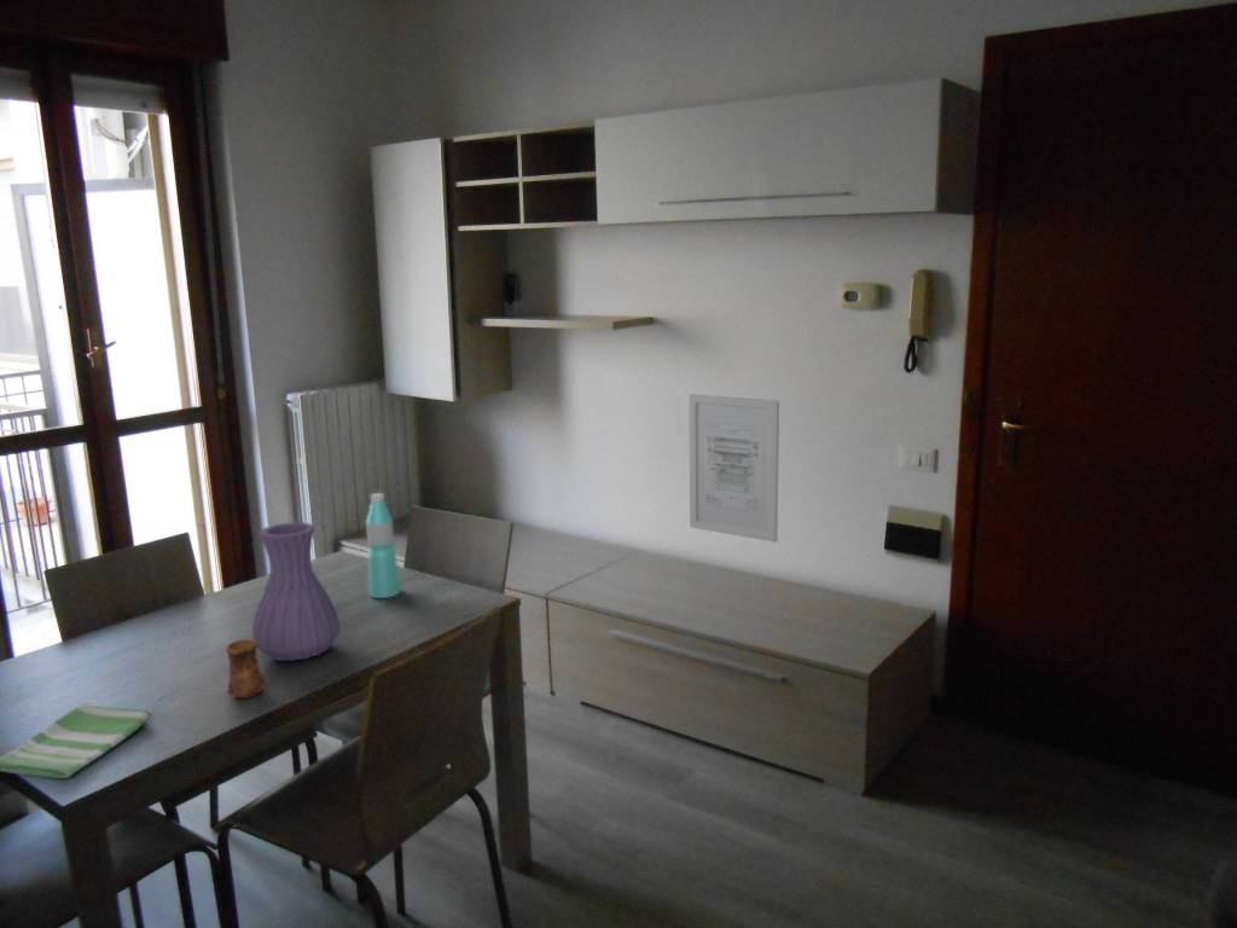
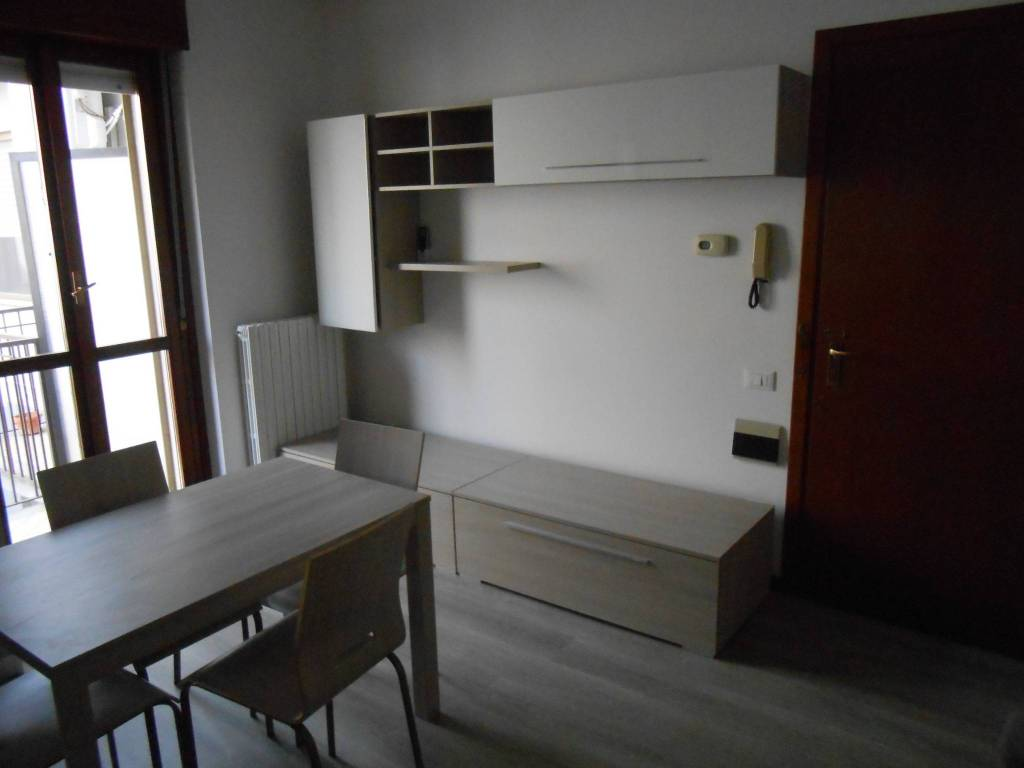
- water bottle (381, 544)
- dish towel (75, 737)
- vase (292, 591)
- wall art (732, 466)
- cup (244, 668)
